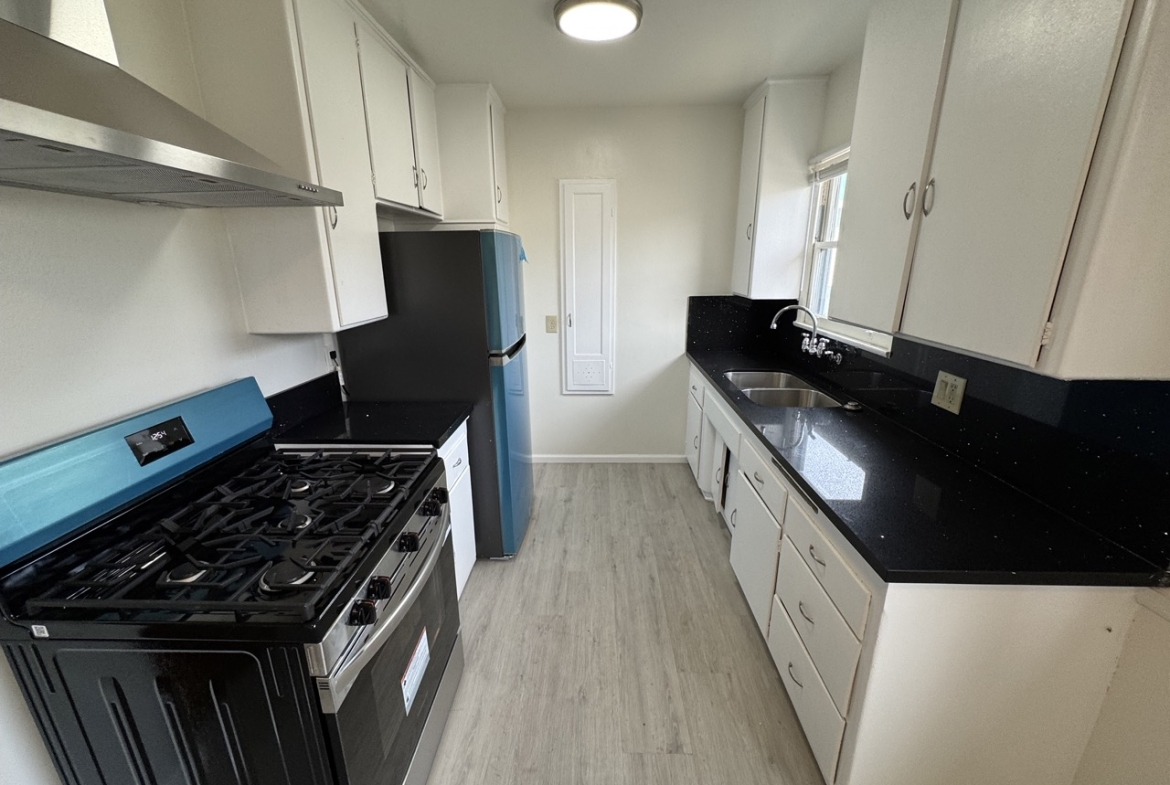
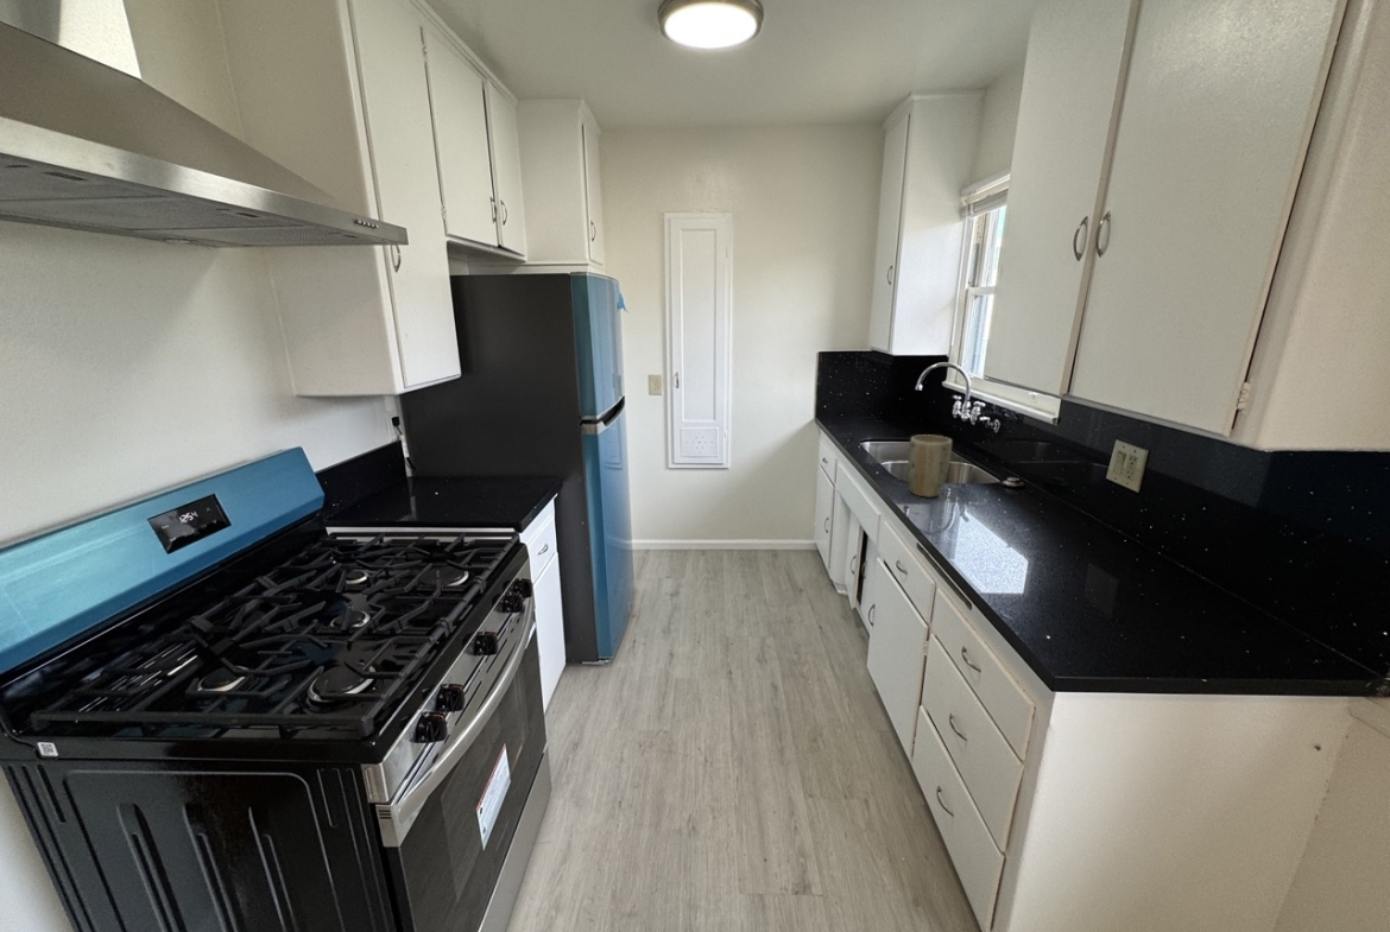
+ plant pot (928, 465)
